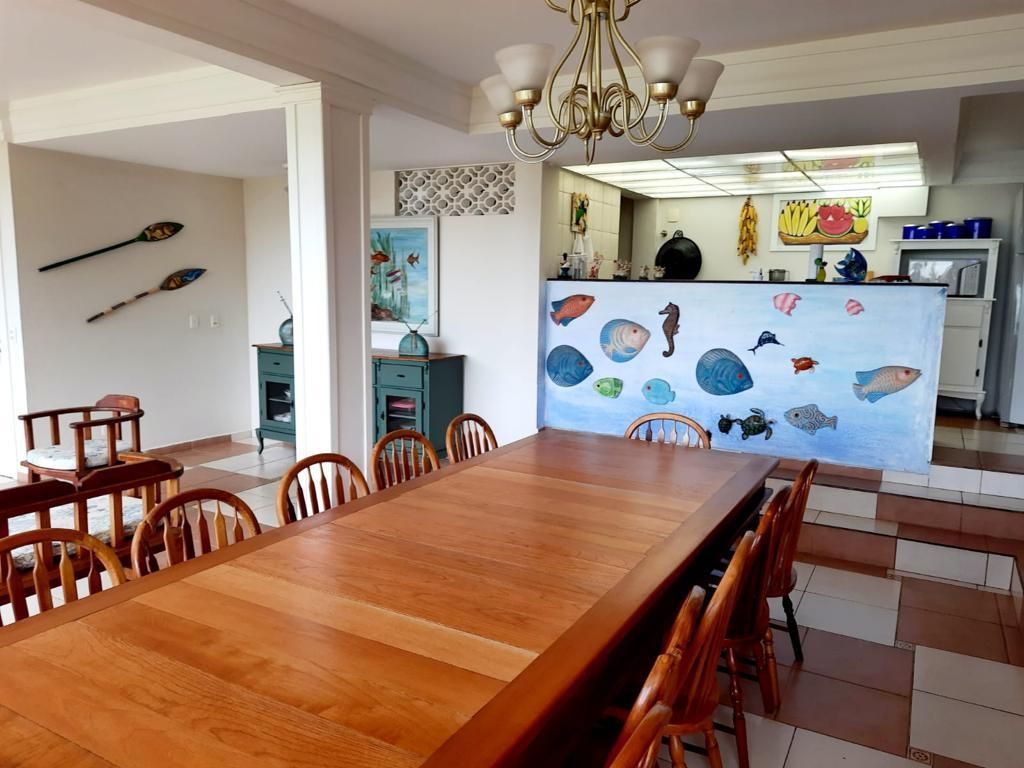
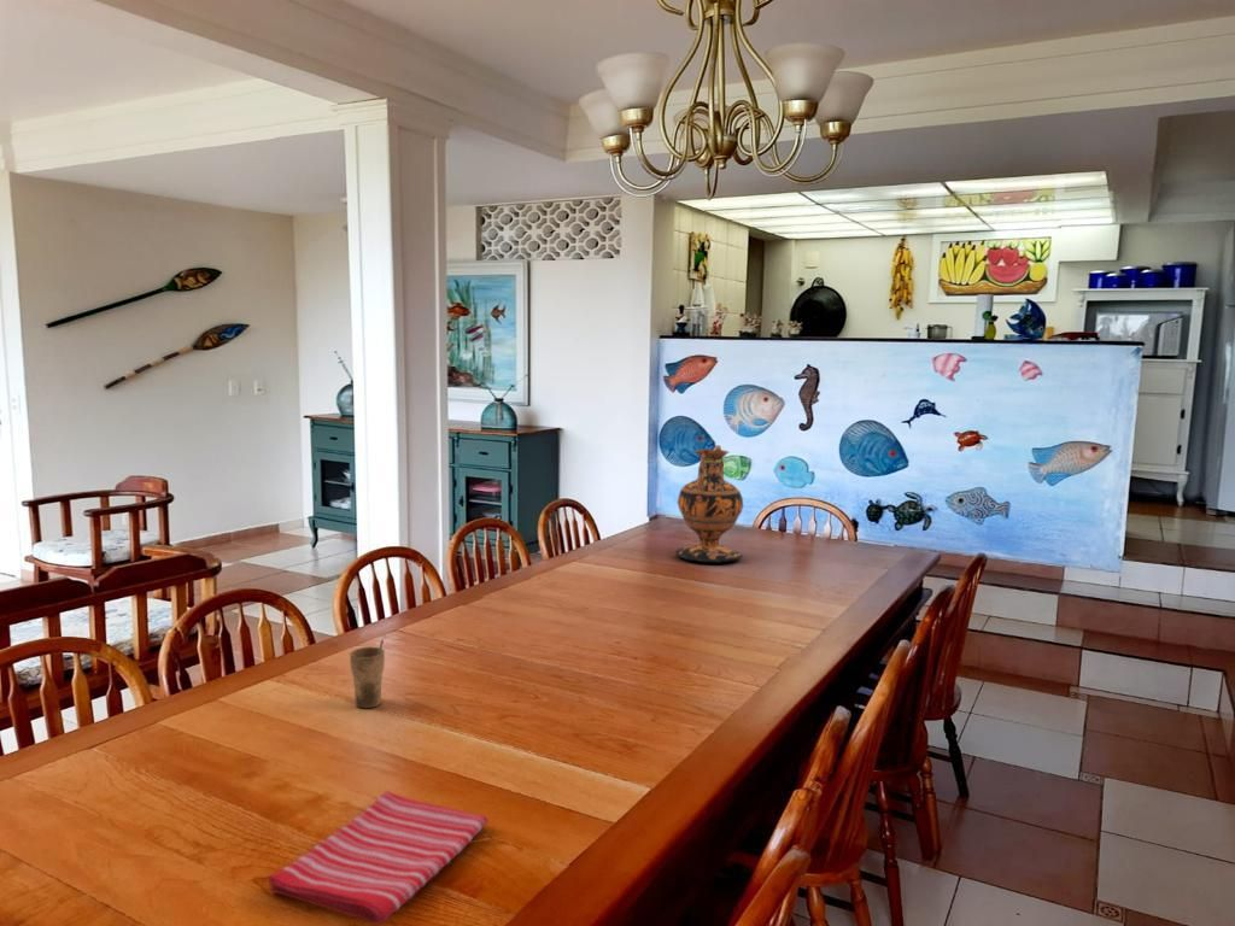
+ dish towel (384, 849)
+ vase (709, 502)
+ cup (367, 670)
